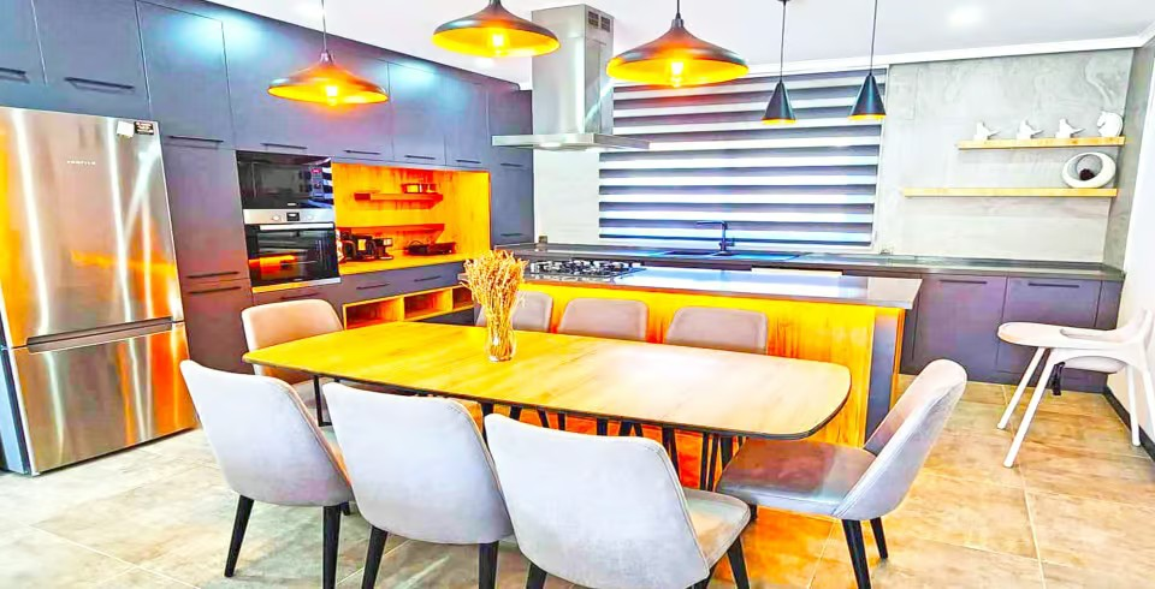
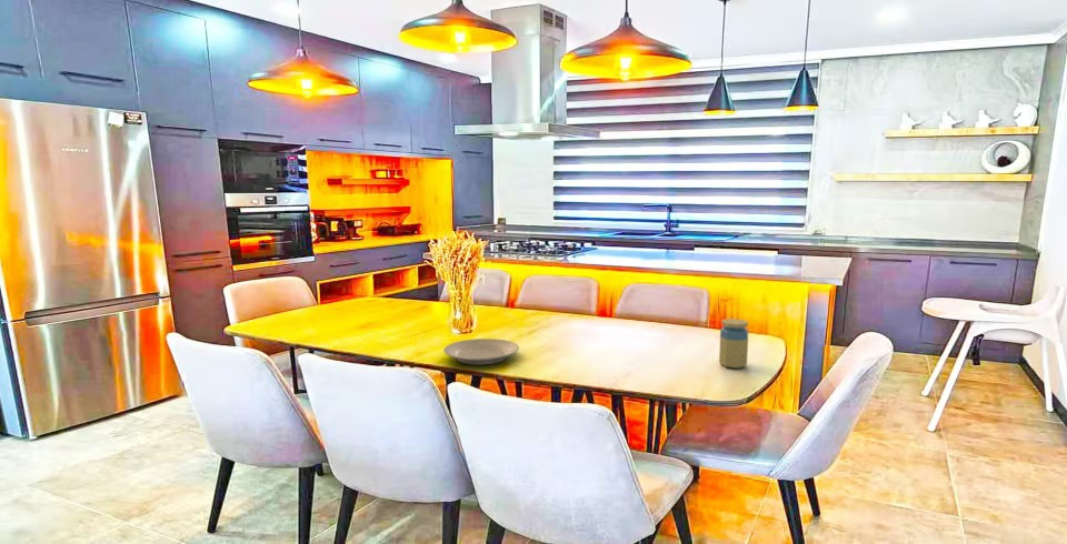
+ plate (481, 352)
+ jar (734, 343)
